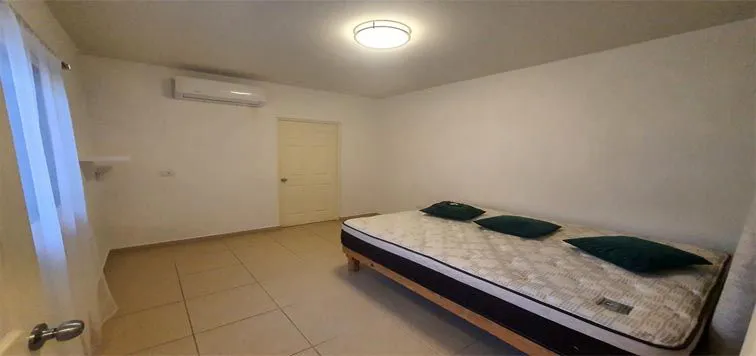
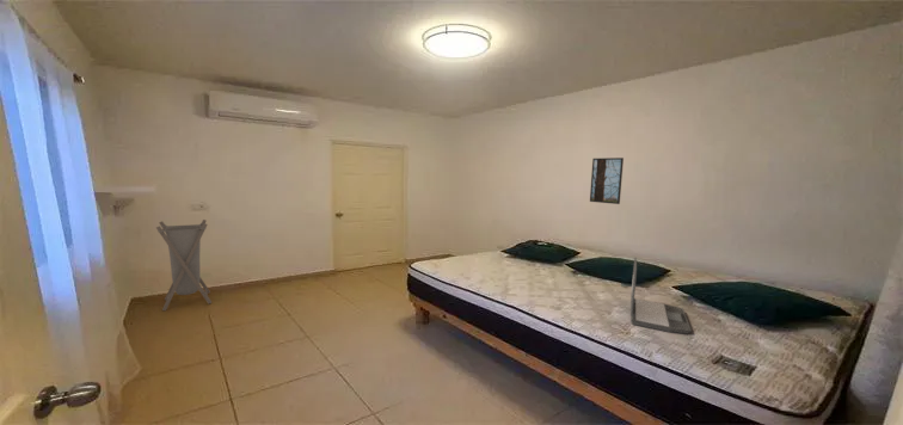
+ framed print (606, 180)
+ laundry hamper (185, 263)
+ laptop (655, 302)
